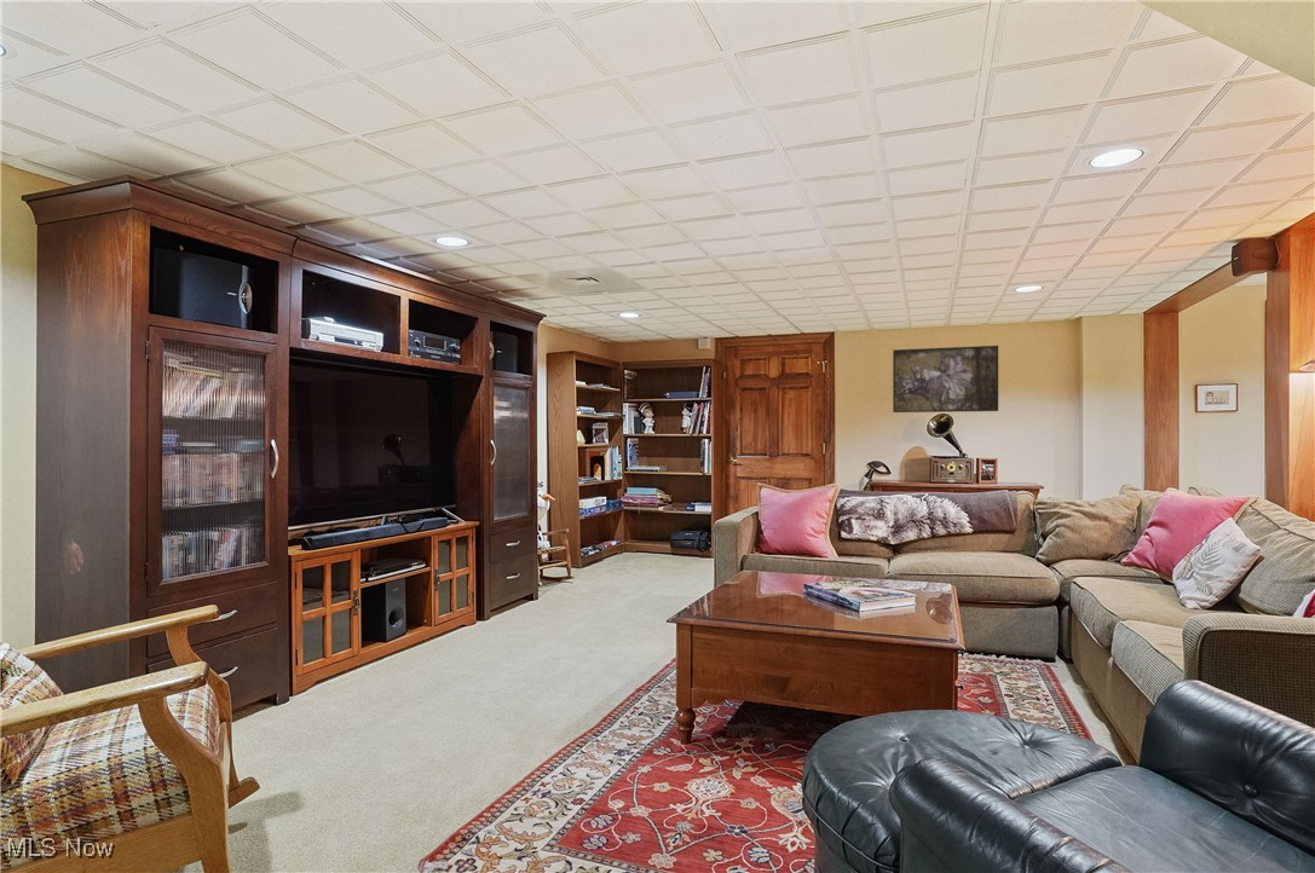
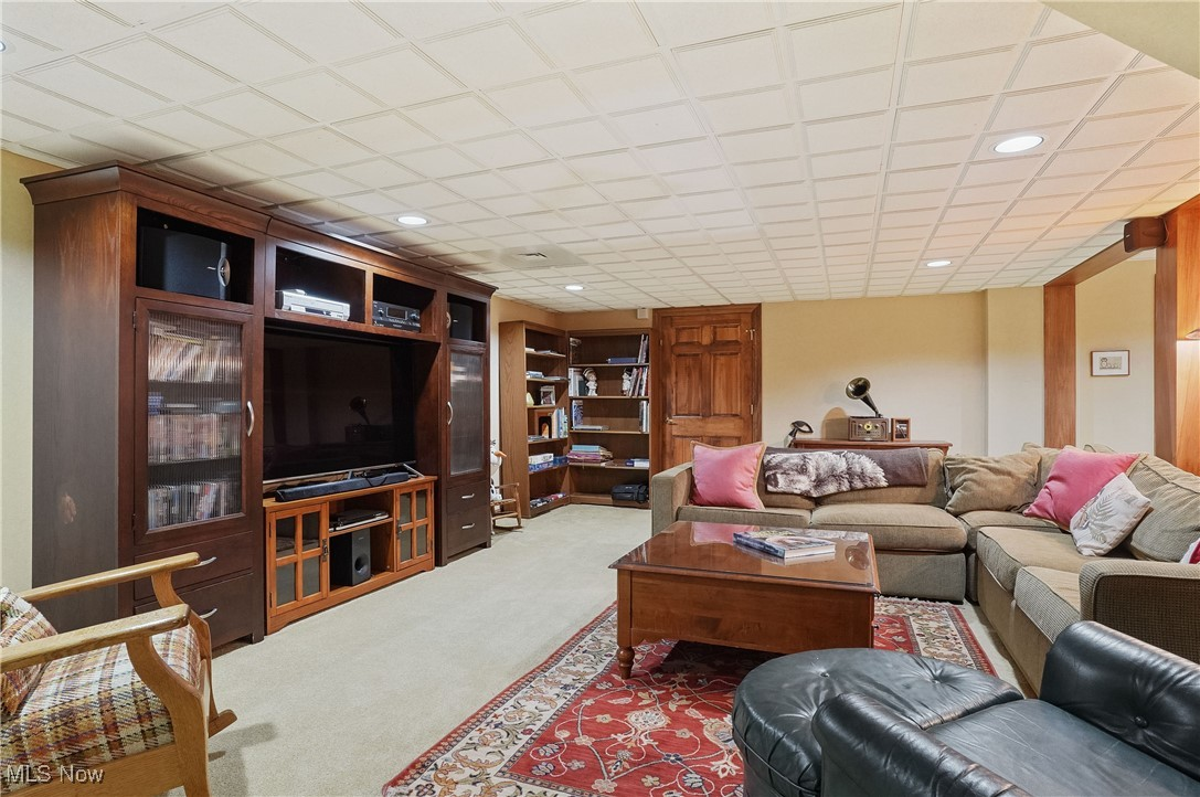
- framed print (944, 380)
